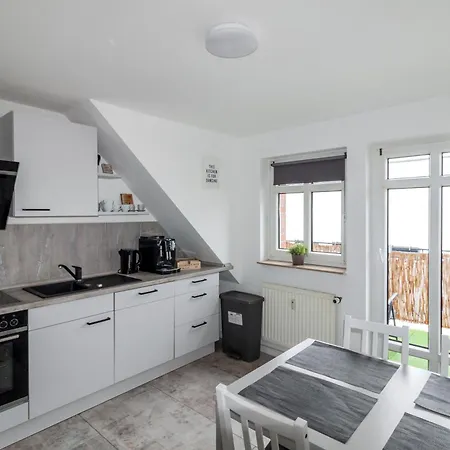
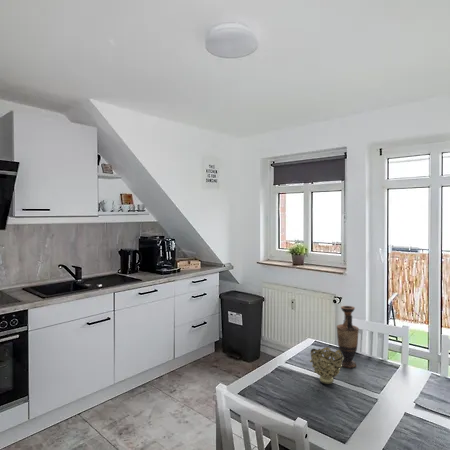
+ vase (347, 335)
+ decorative bowl (326, 367)
